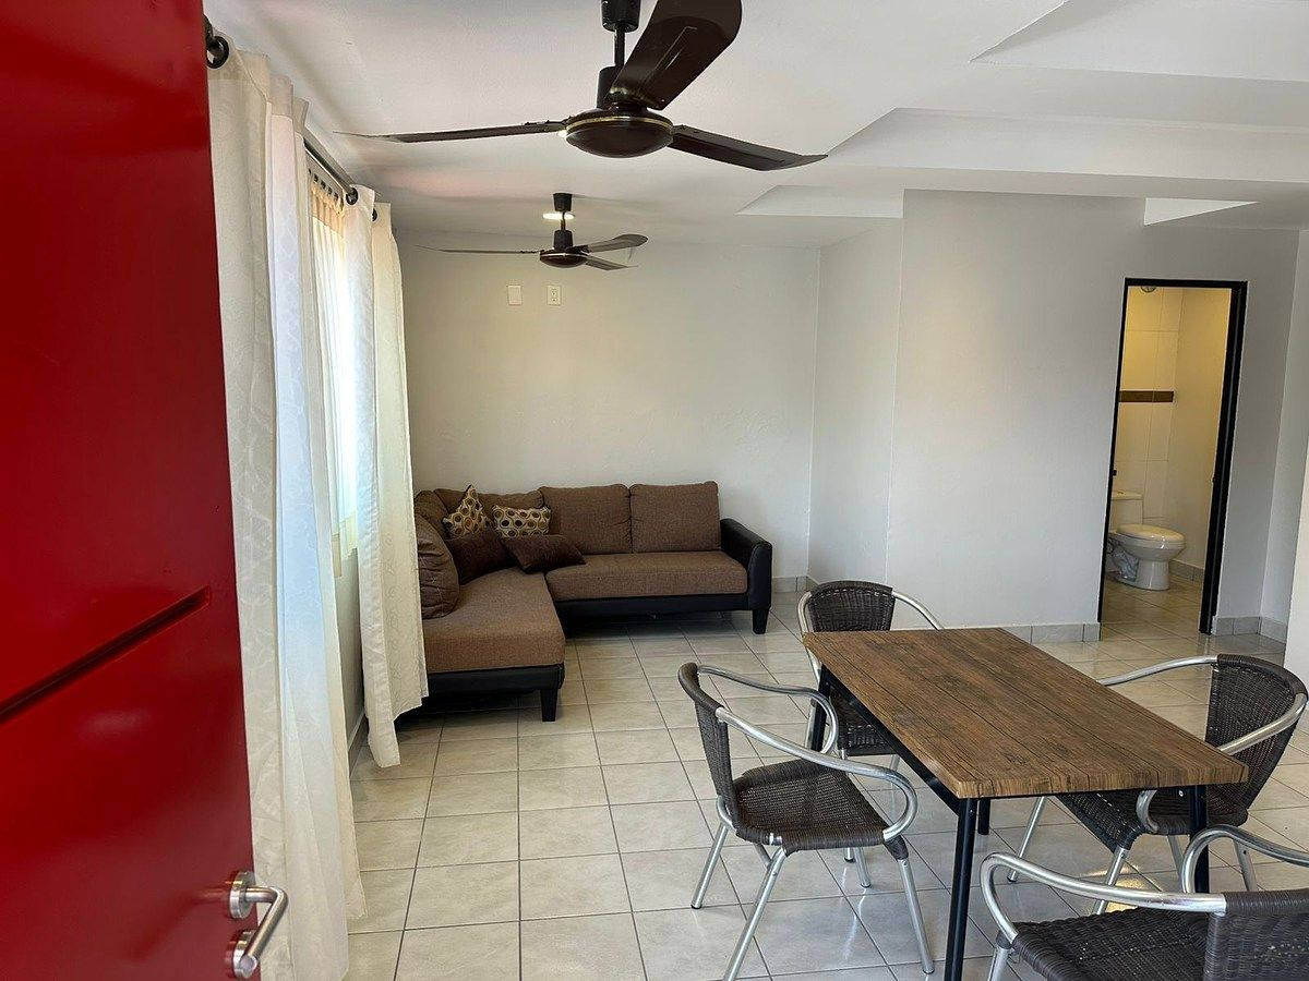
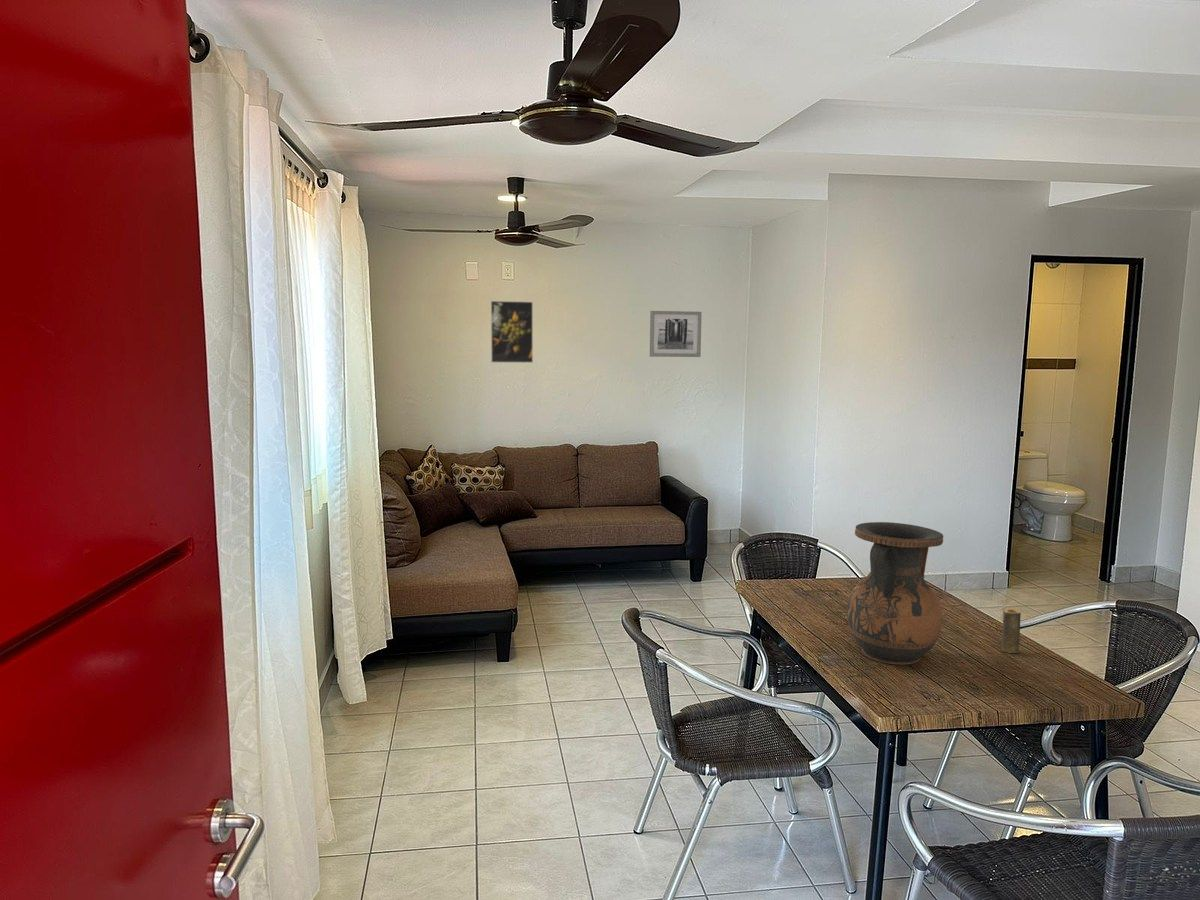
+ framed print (511, 332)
+ candle (1011, 630)
+ vase (894, 592)
+ wall art (675, 334)
